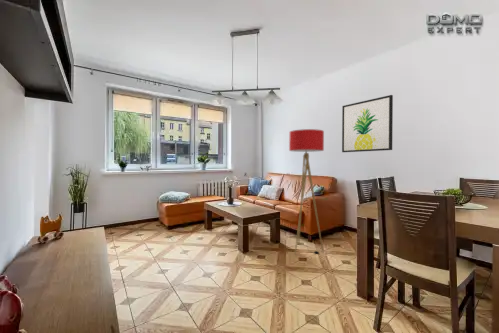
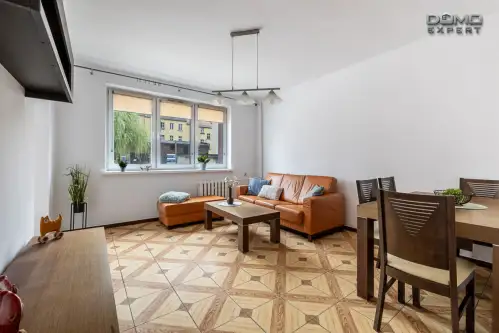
- floor lamp (304, 189)
- wall art (365, 126)
